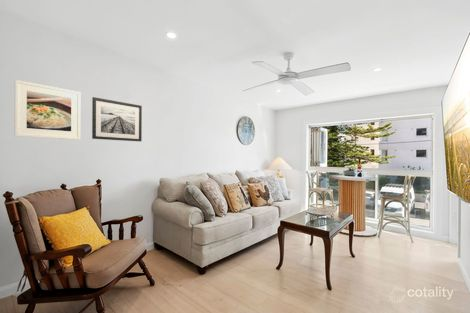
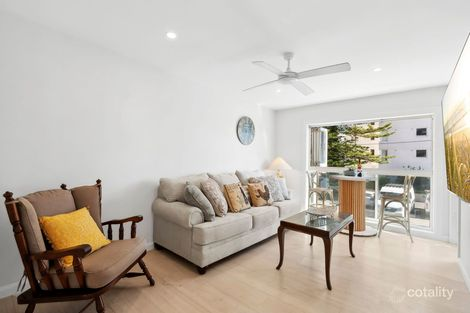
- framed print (50, 112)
- wall art (118, 121)
